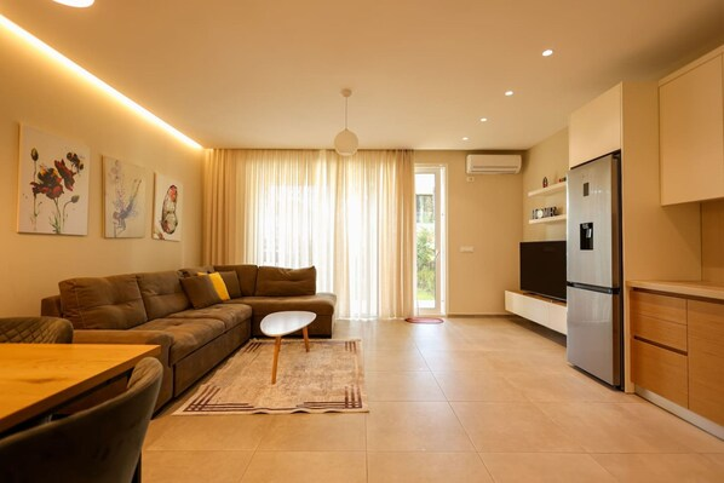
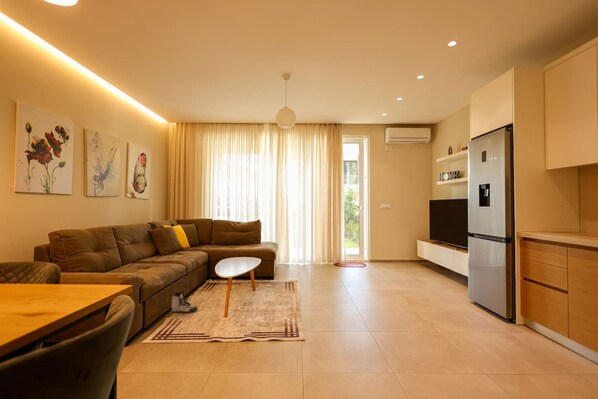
+ shoe (183, 302)
